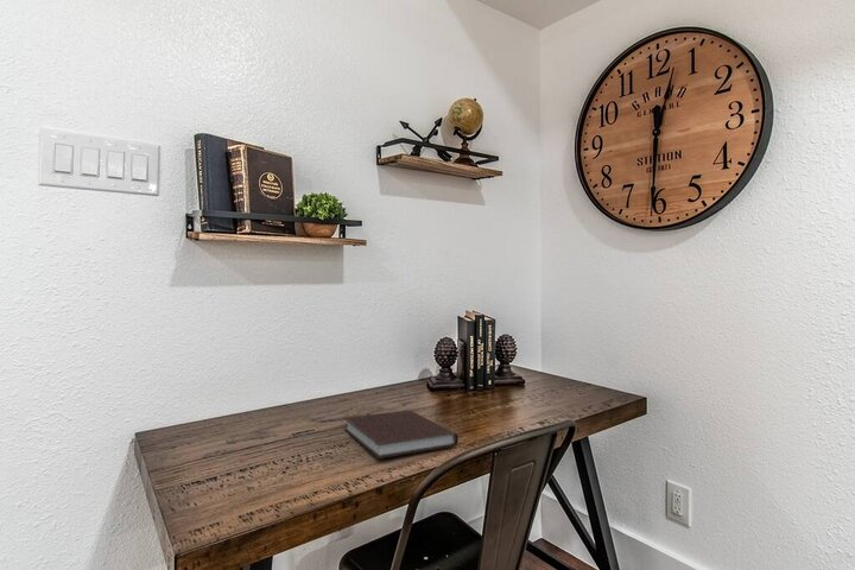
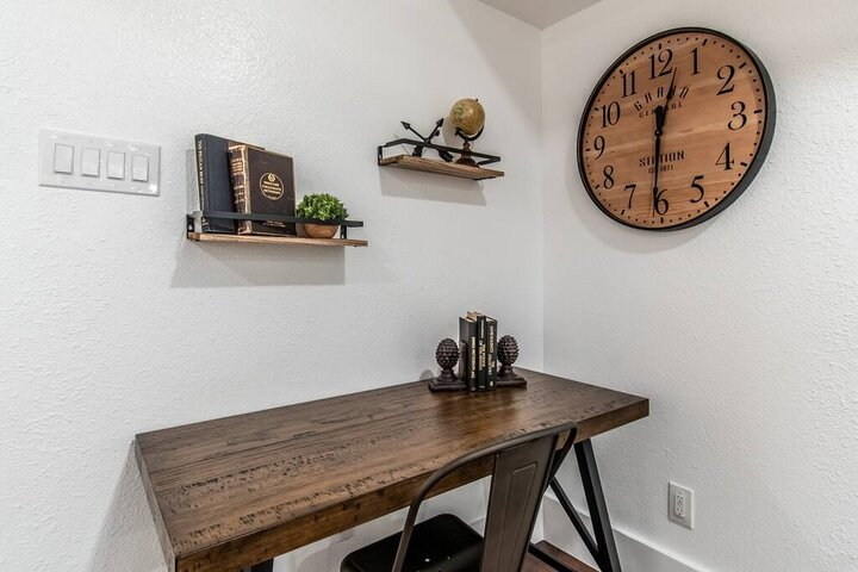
- notebook (397, 430)
